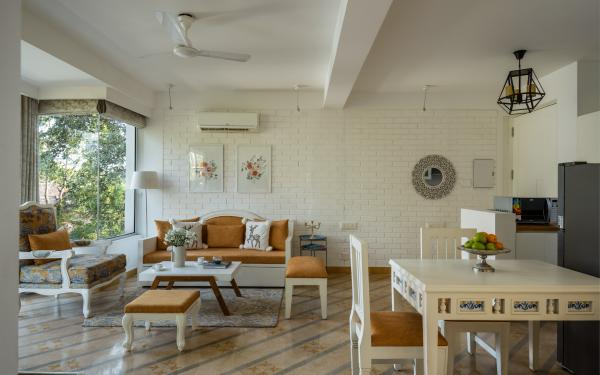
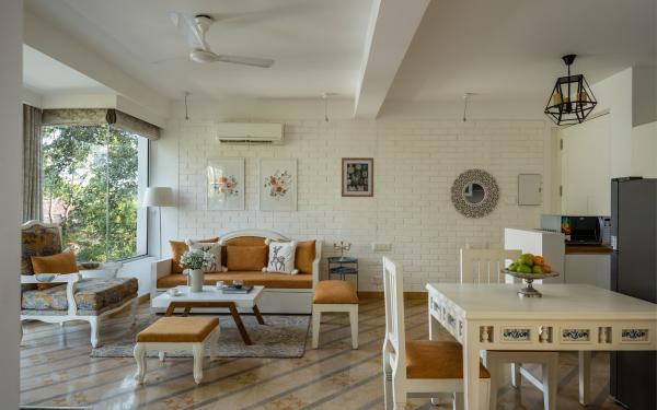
+ wall art (357, 177)
